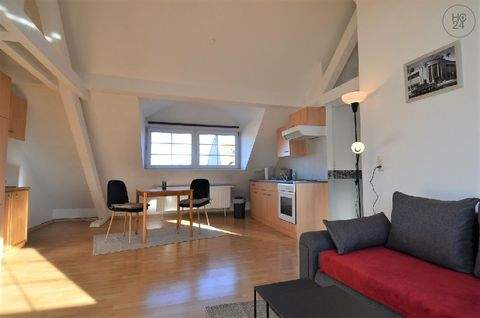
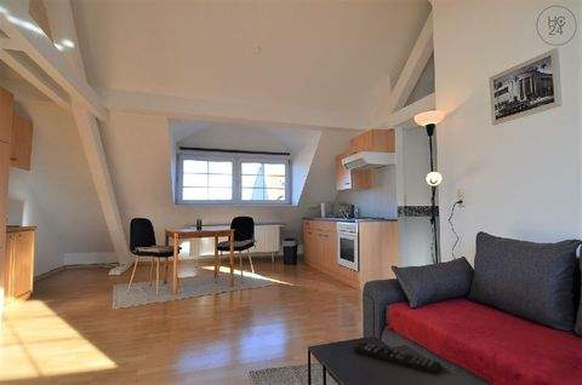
+ remote control (394, 356)
